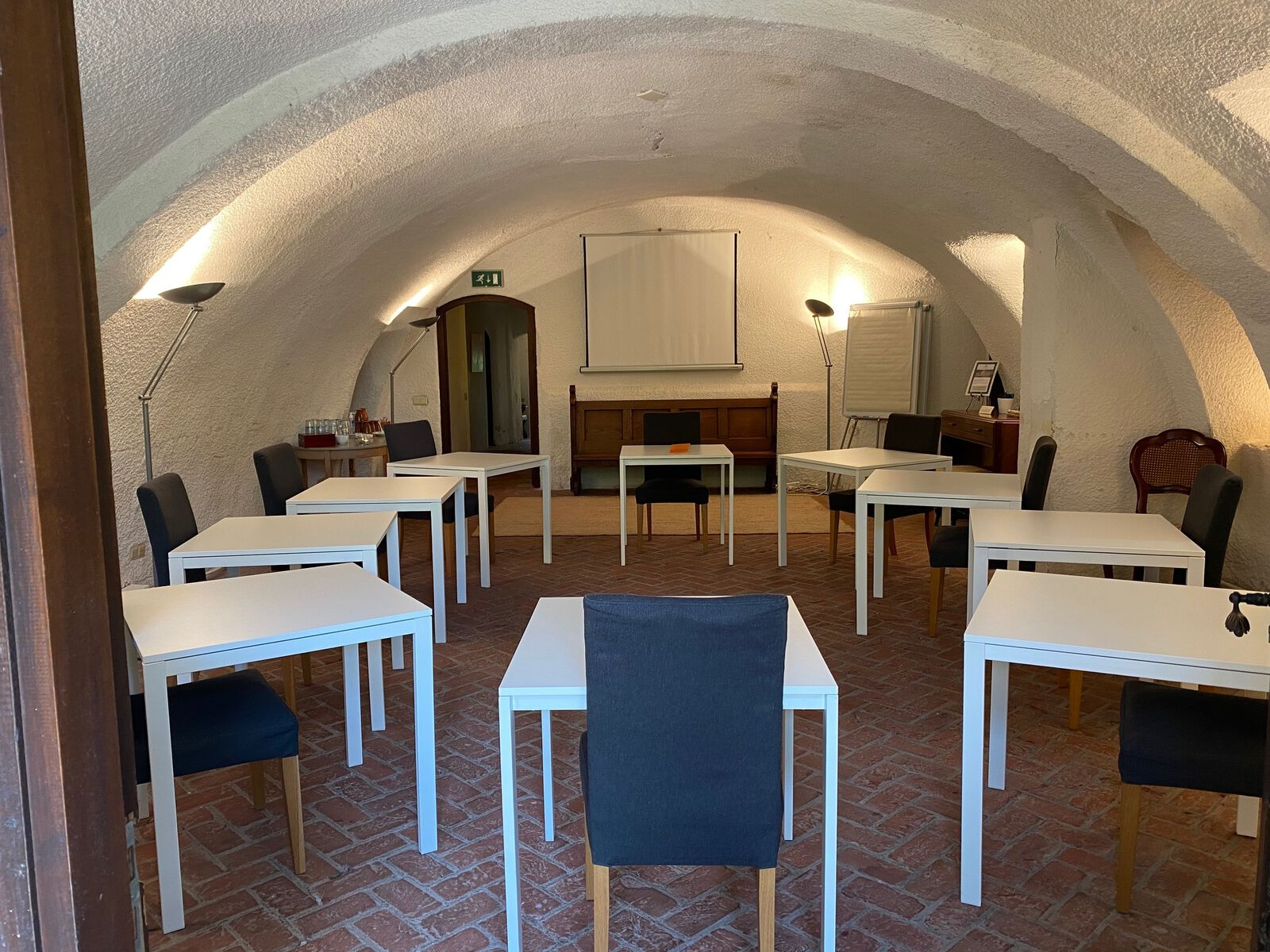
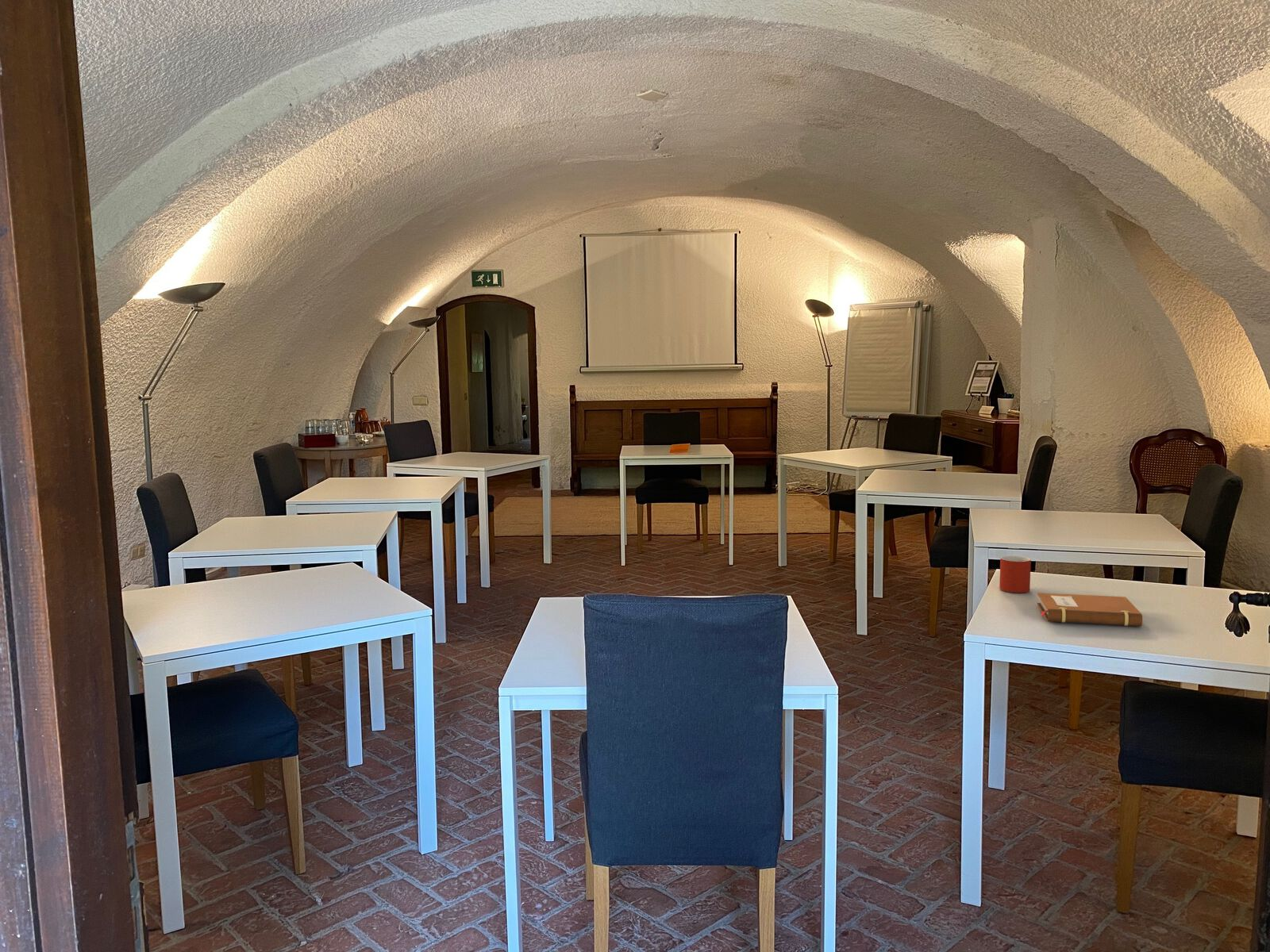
+ mug (1015, 573)
+ notebook (1084, 608)
